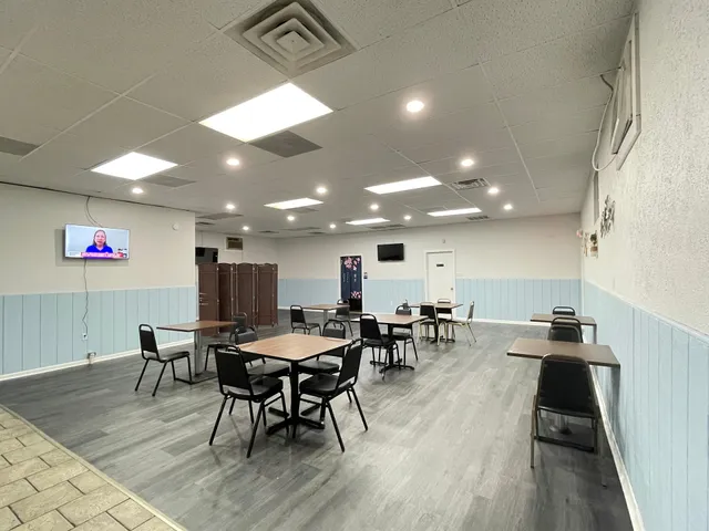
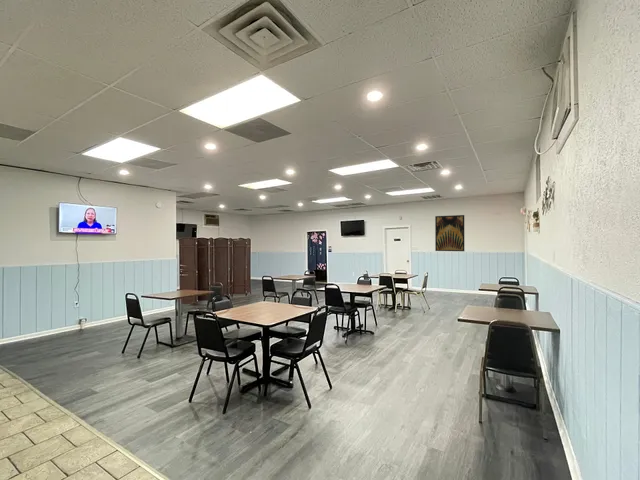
+ wall art (449, 233)
